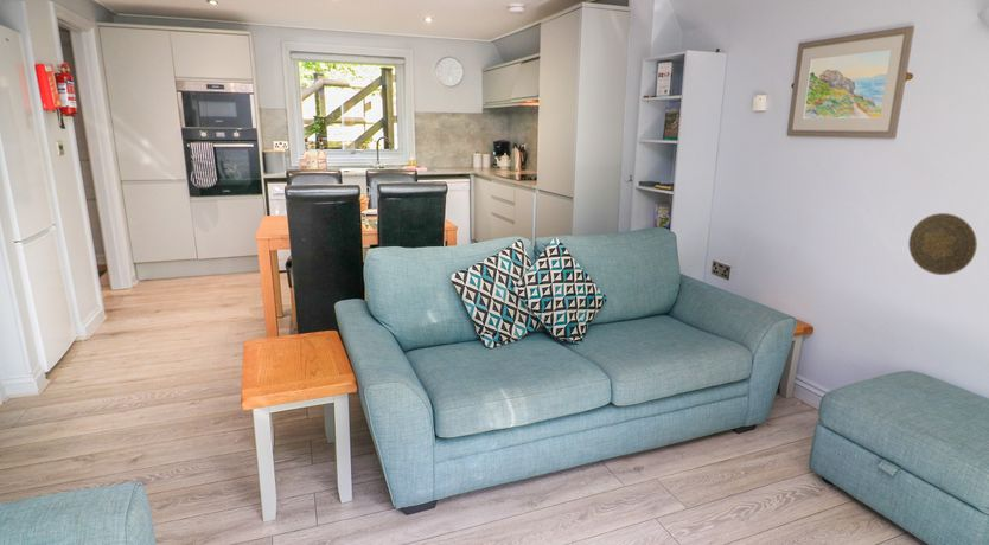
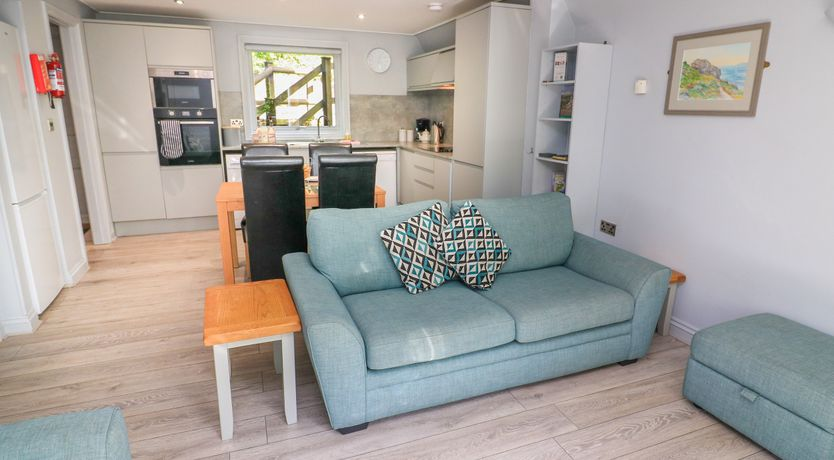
- decorative plate (939, 244)
